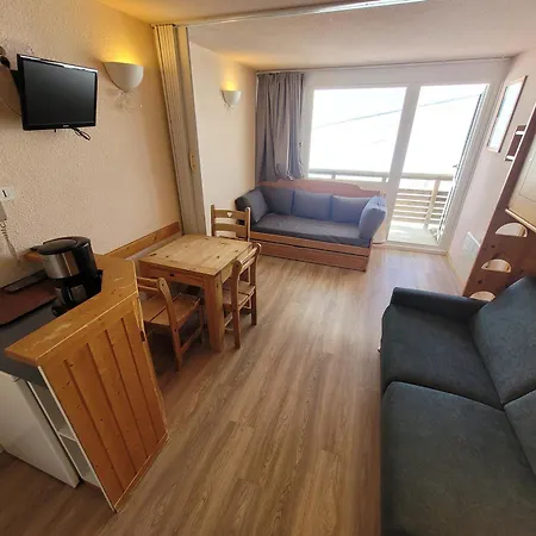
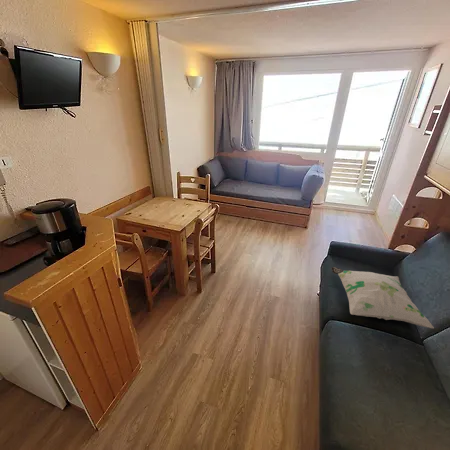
+ decorative pillow (374, 292)
